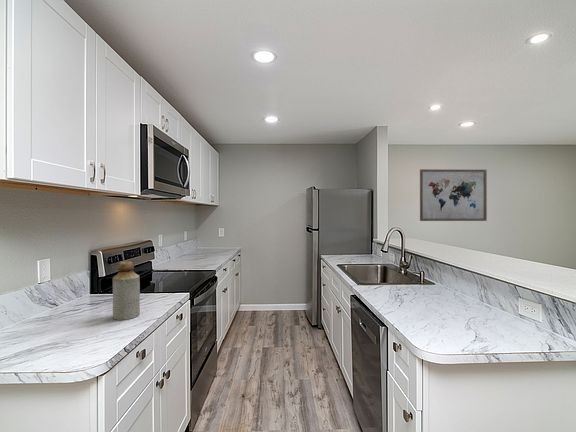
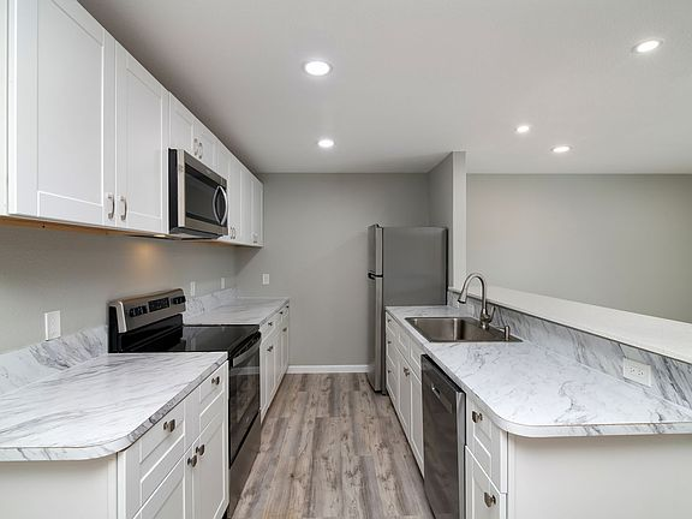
- wall art (453, 195)
- bottle (126, 289)
